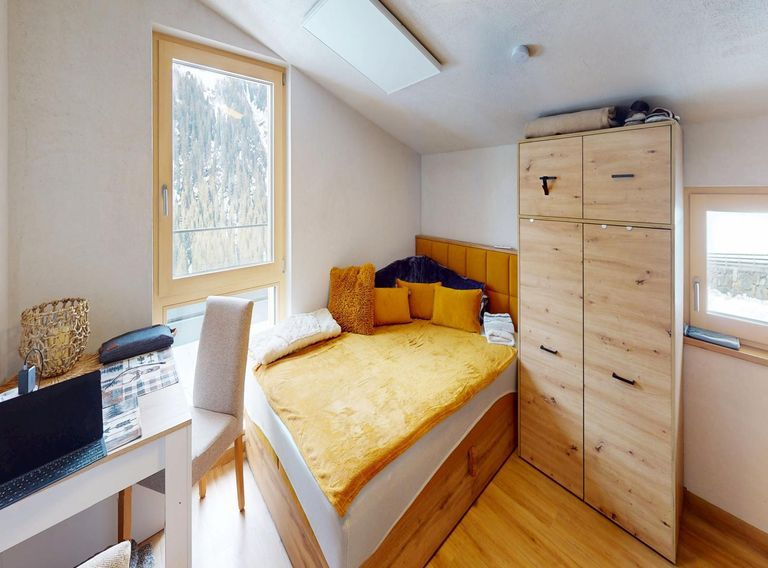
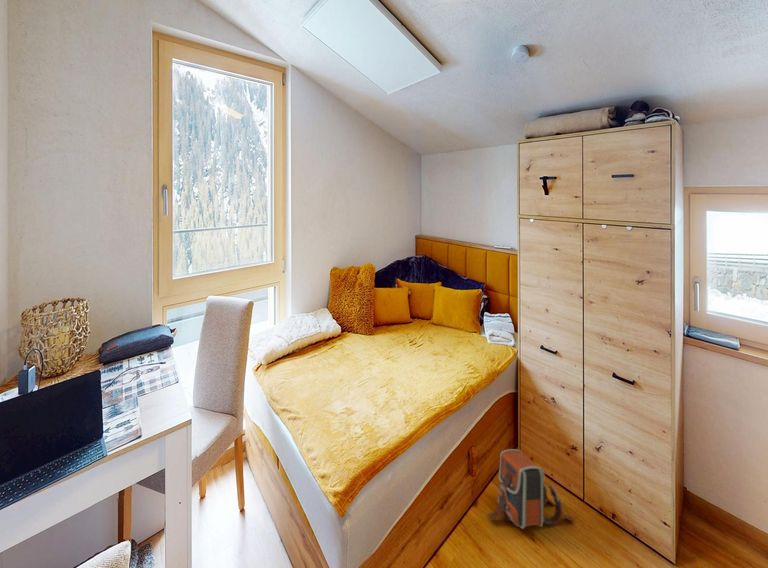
+ backpack (527, 486)
